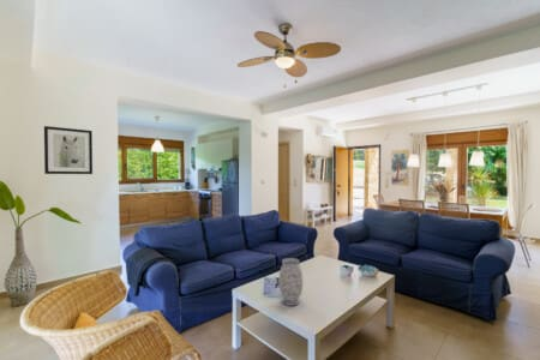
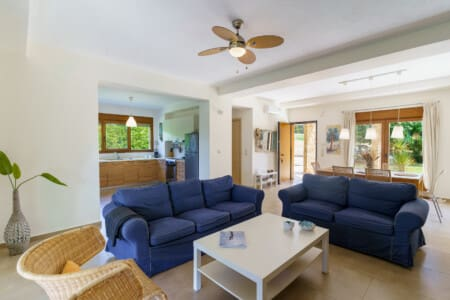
- wall art (68, 151)
- vase (290, 281)
